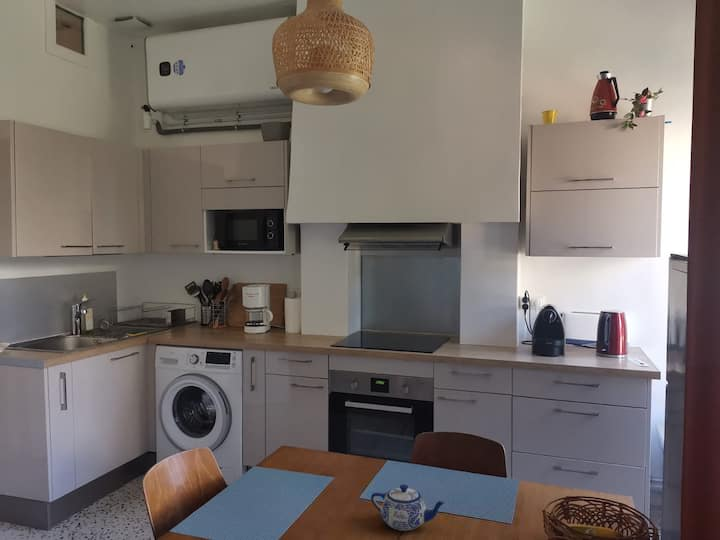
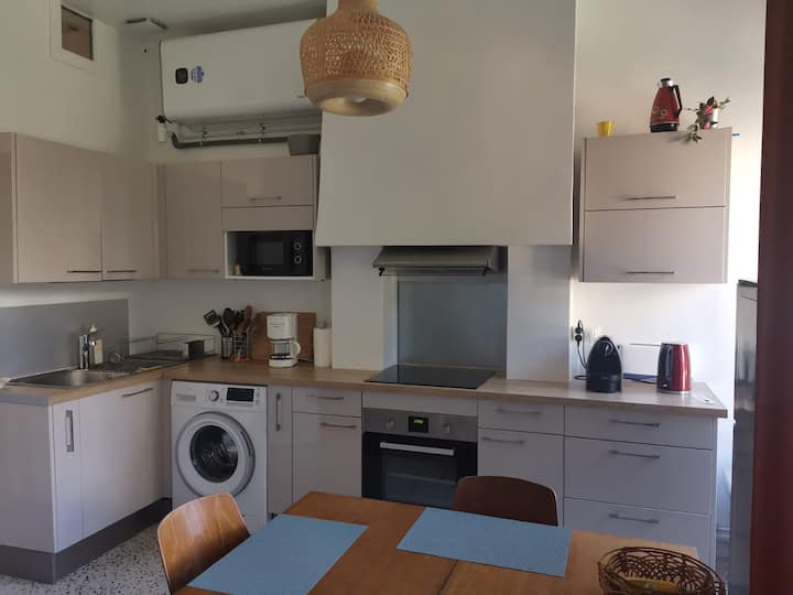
- teapot (407, 505)
